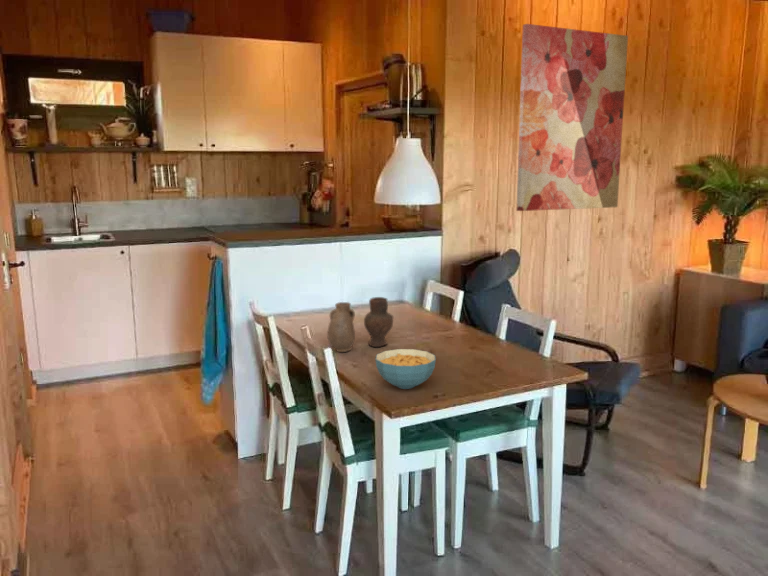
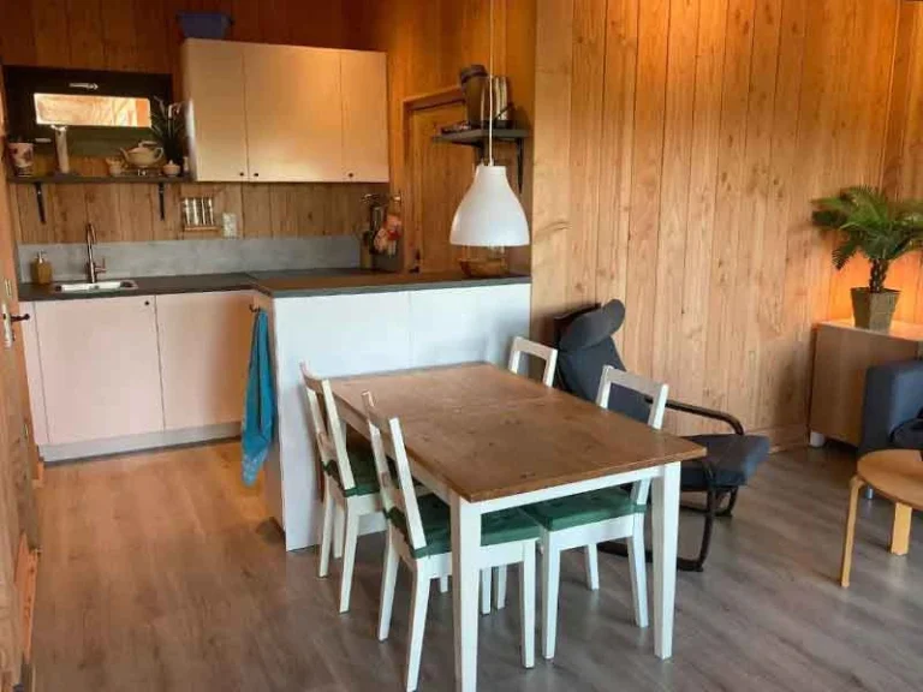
- vase (364, 324)
- cereal bowl (405, 371)
- wall art (573, 121)
